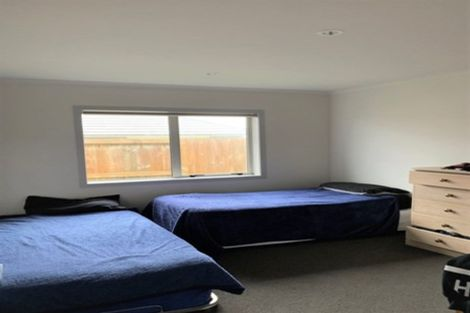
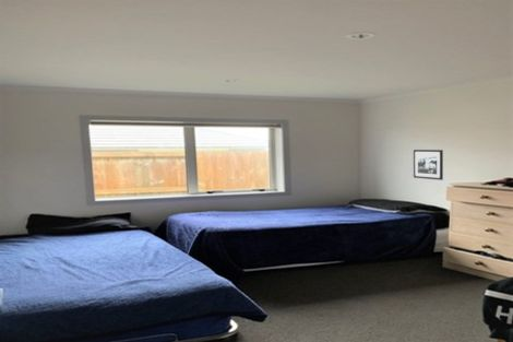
+ picture frame (427, 164)
